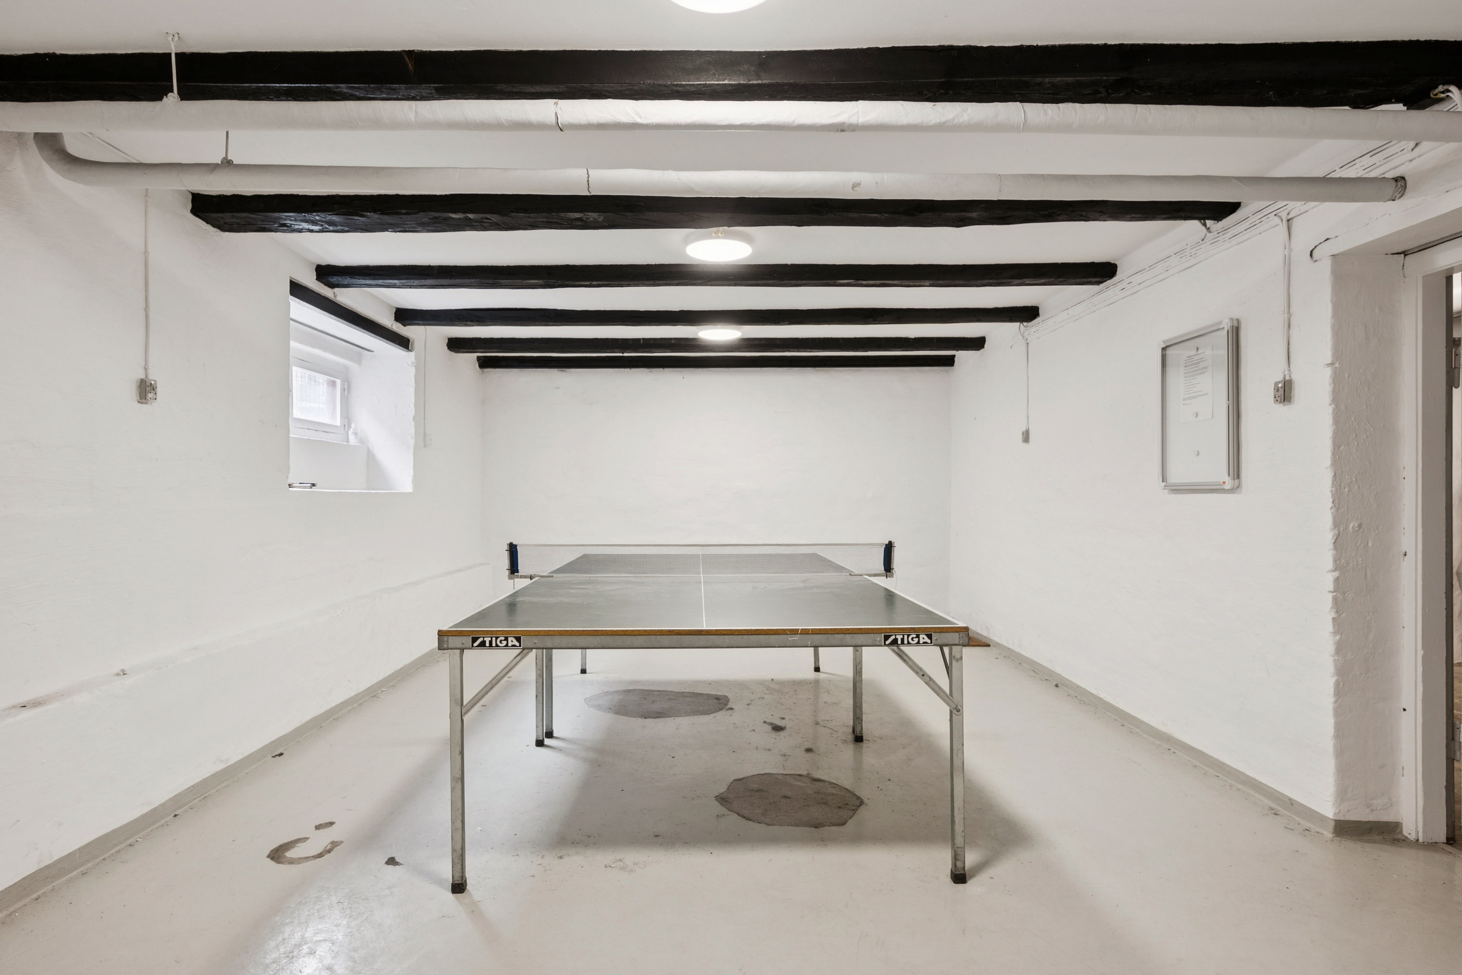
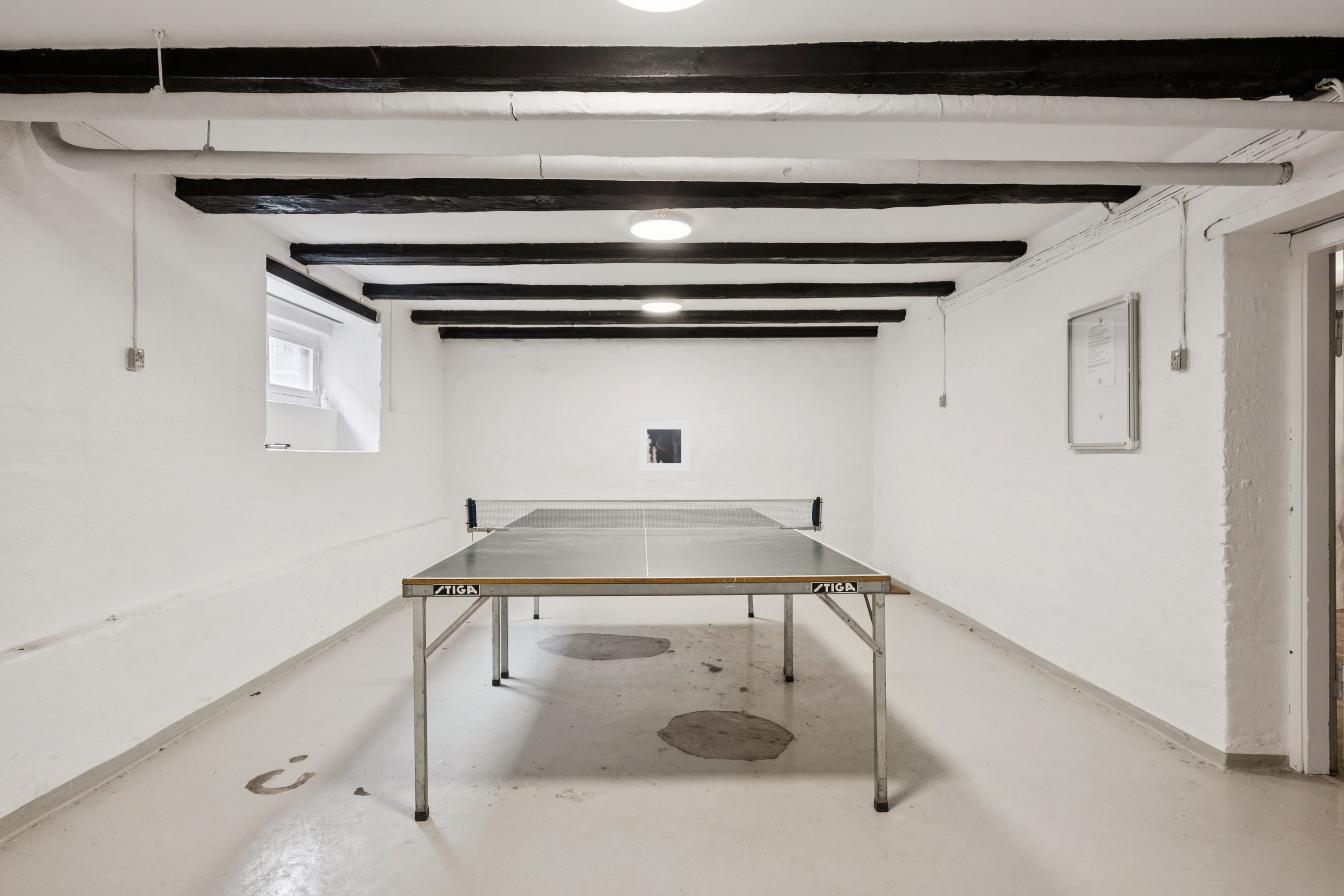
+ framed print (664, 446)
